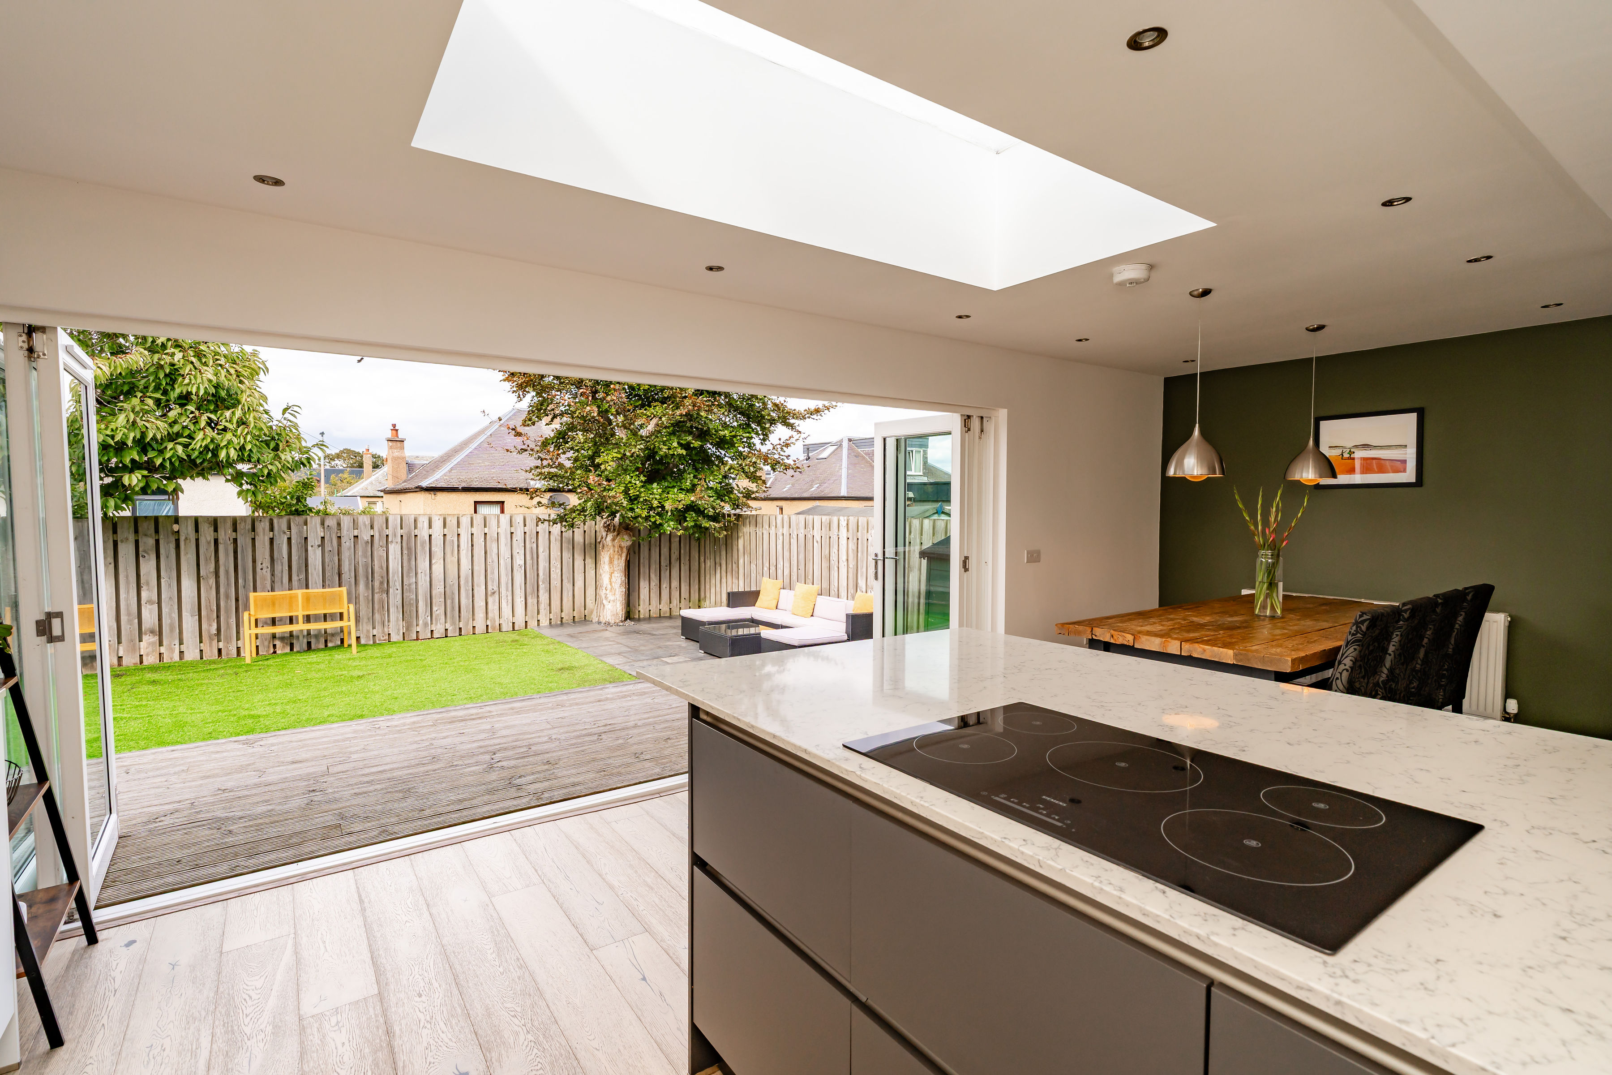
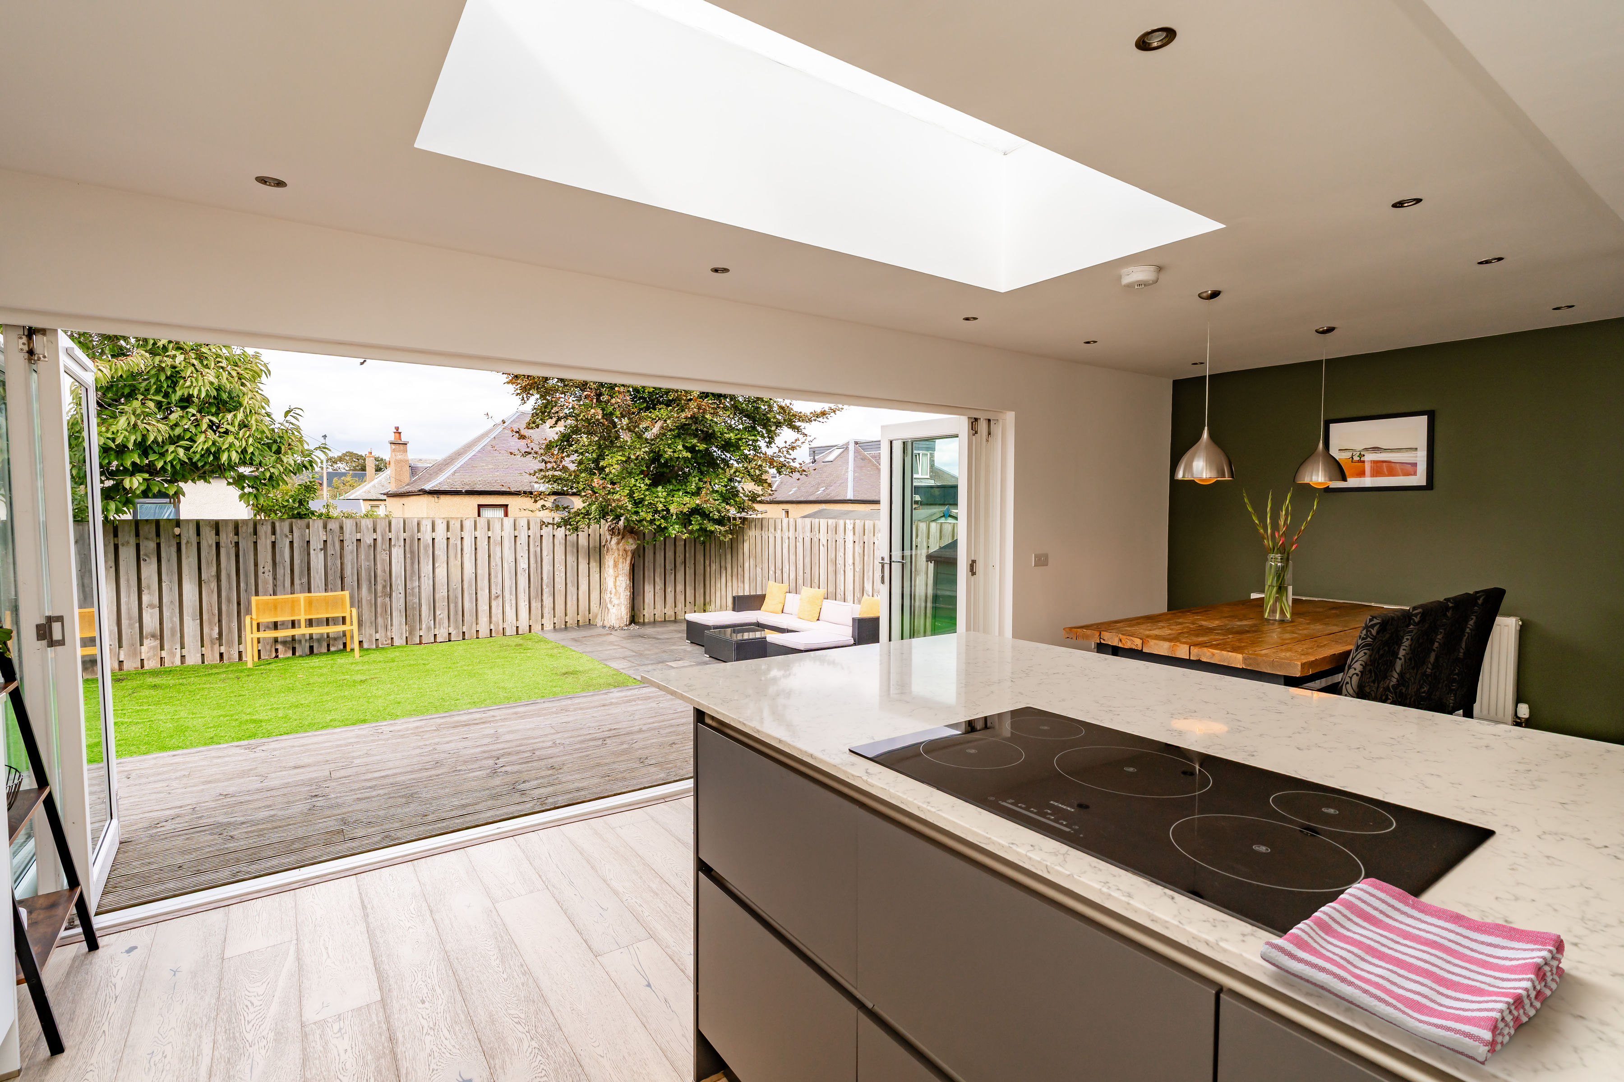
+ dish towel (1413, 950)
